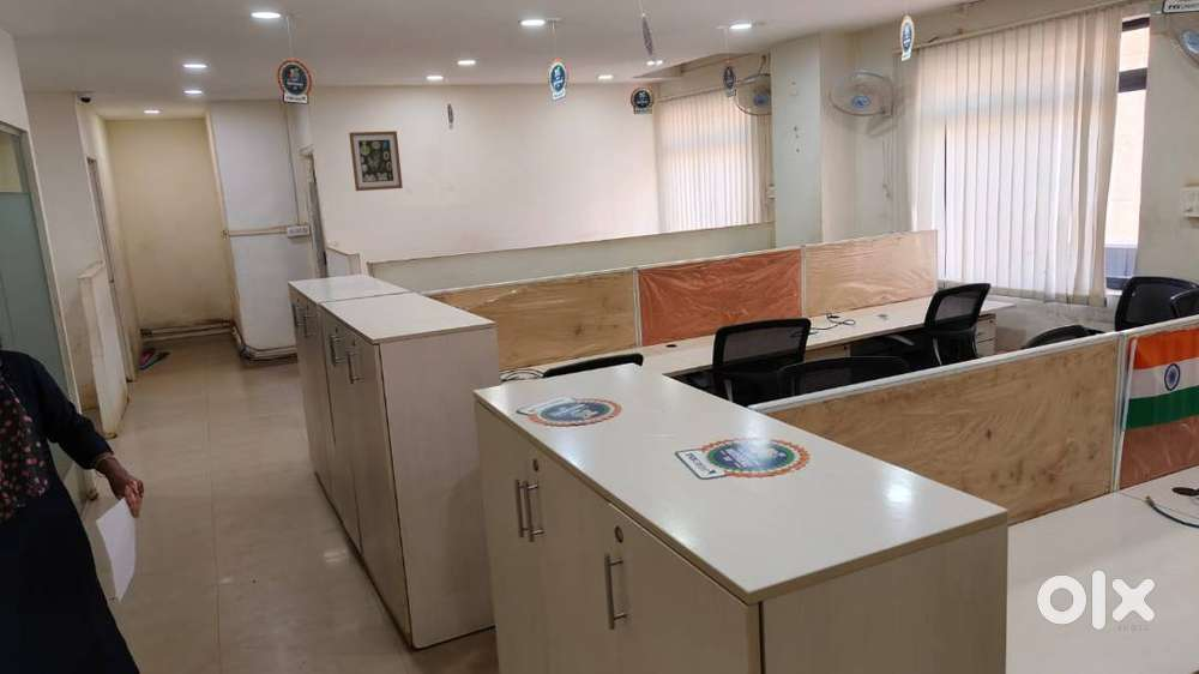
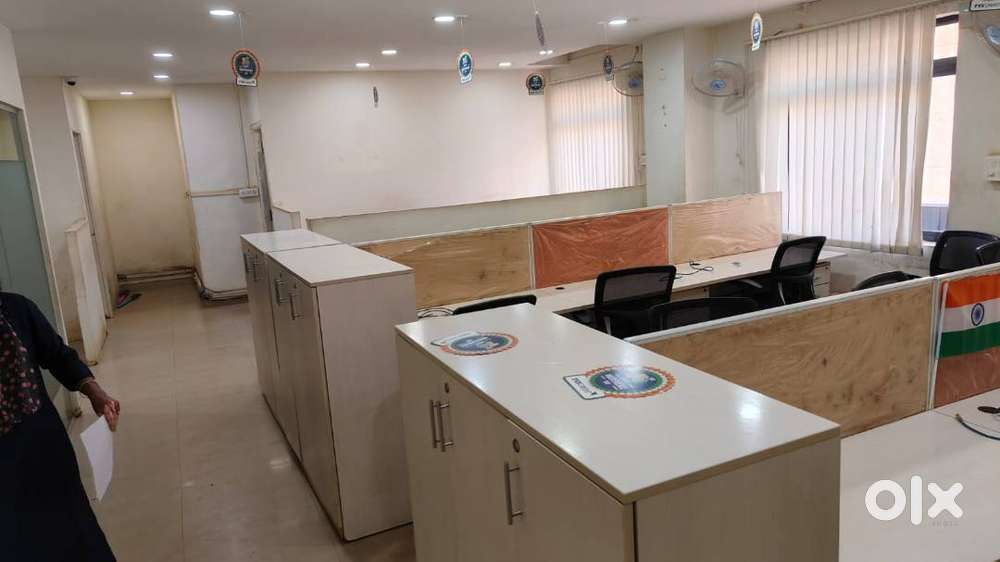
- wall art (375, 161)
